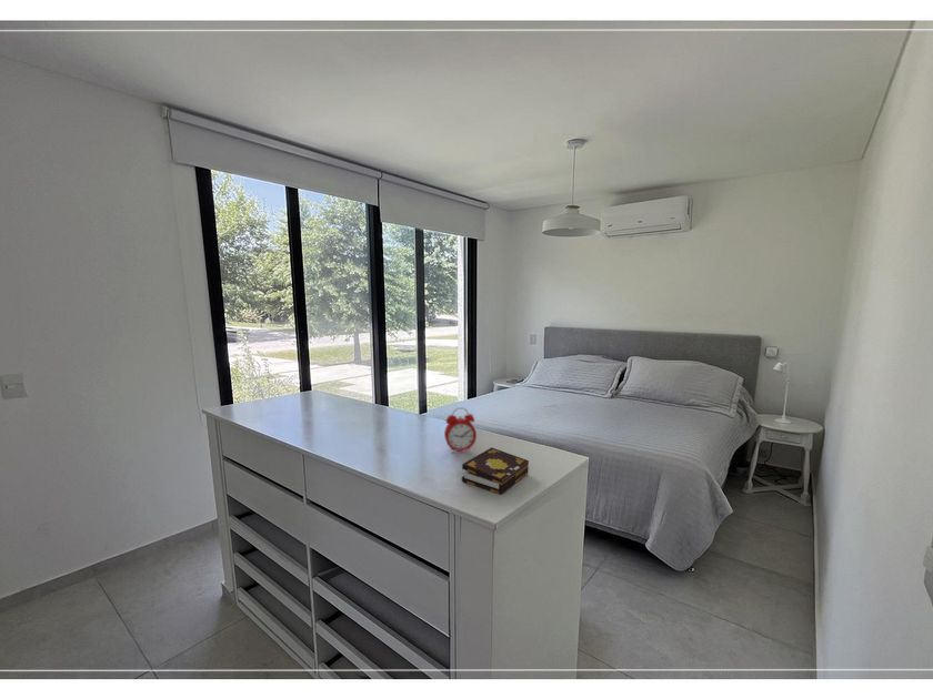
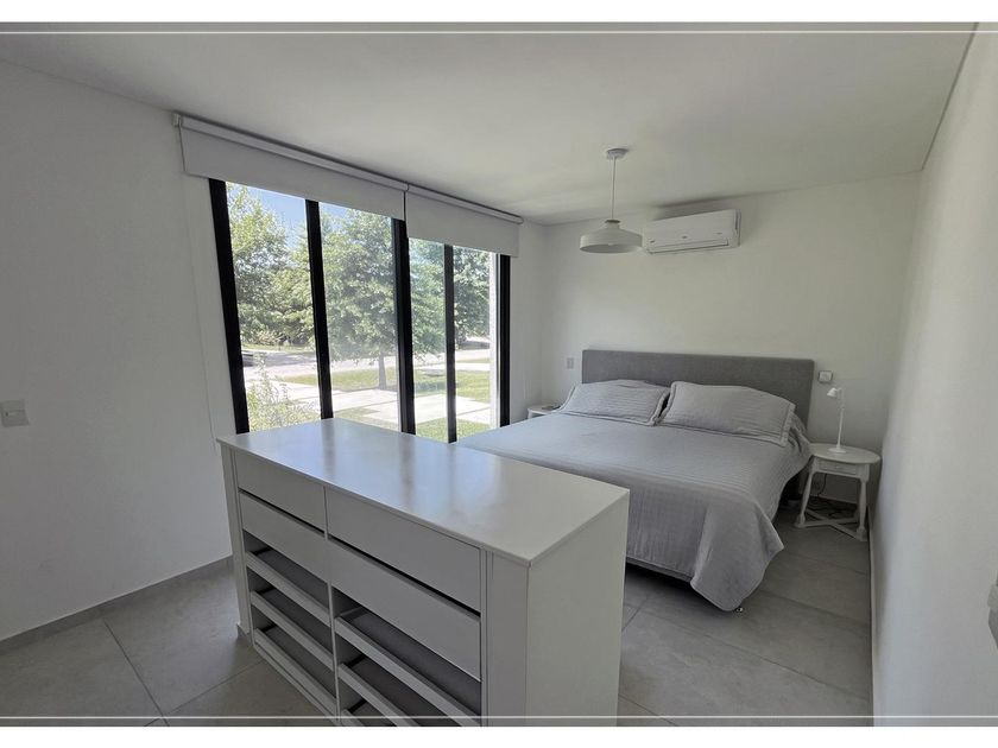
- book (495, 468)
- alarm clock (460, 429)
